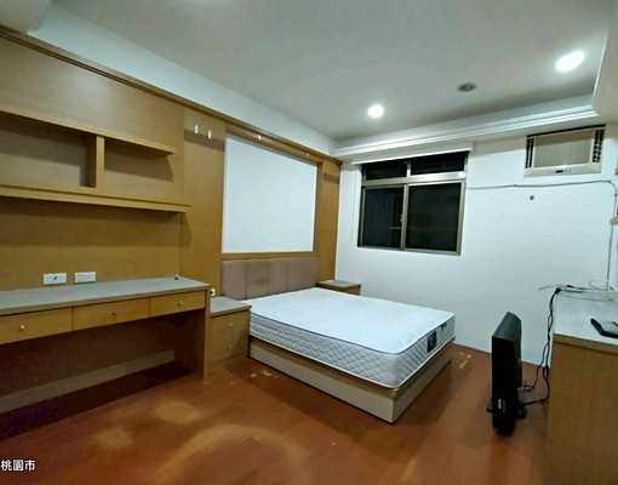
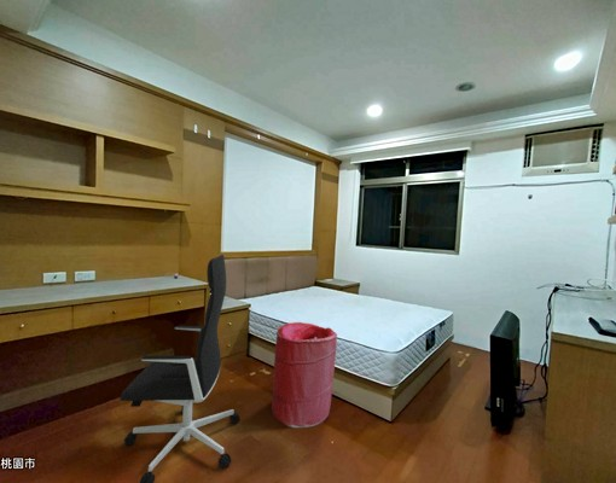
+ laundry hamper (304, 367)
+ office chair (185, 356)
